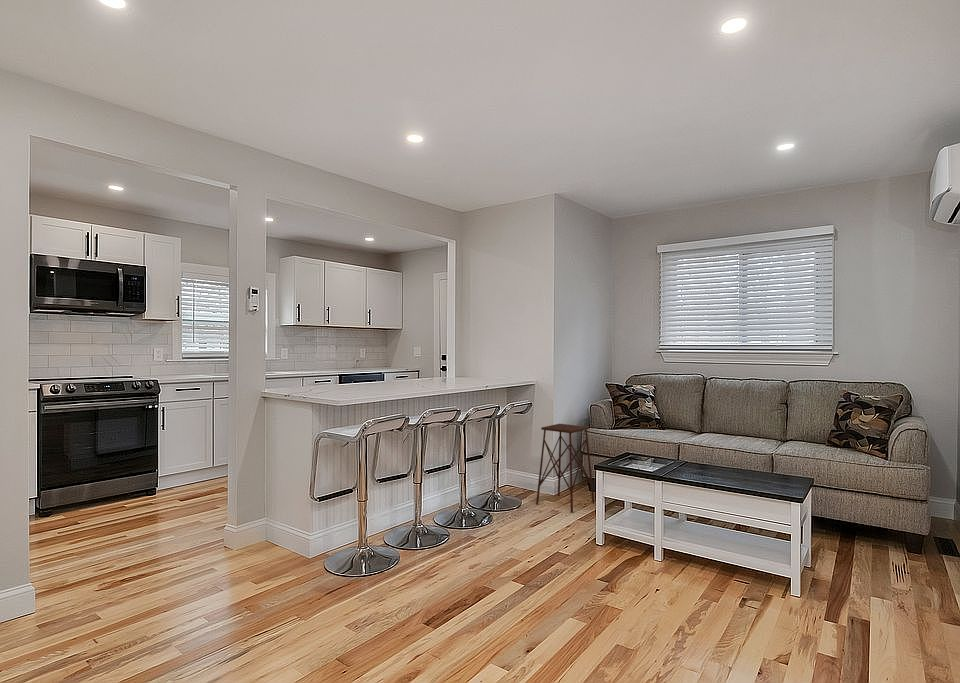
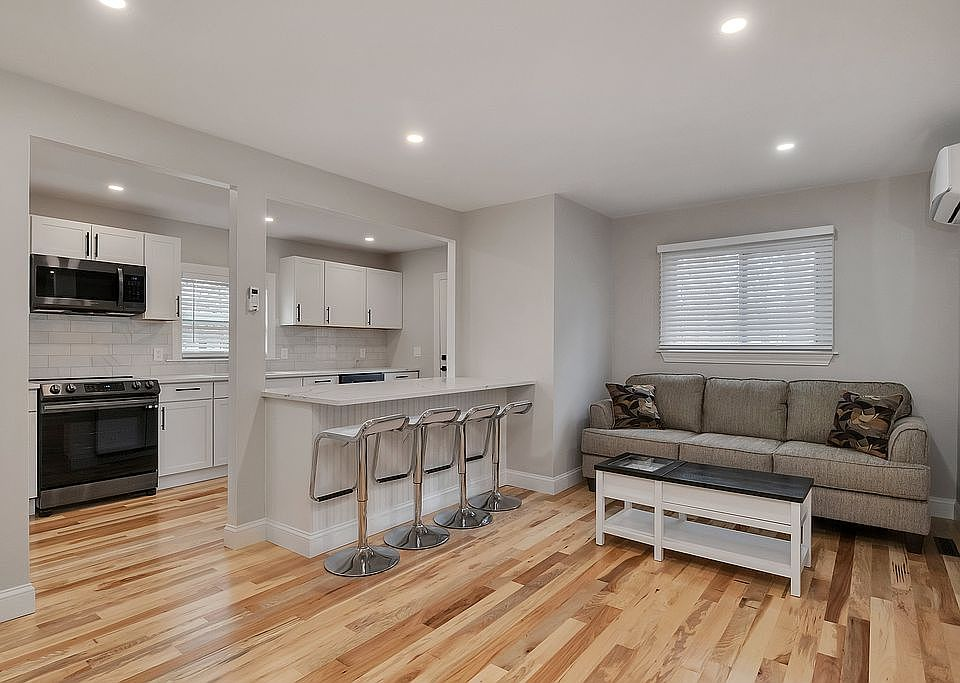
- side table (567, 465)
